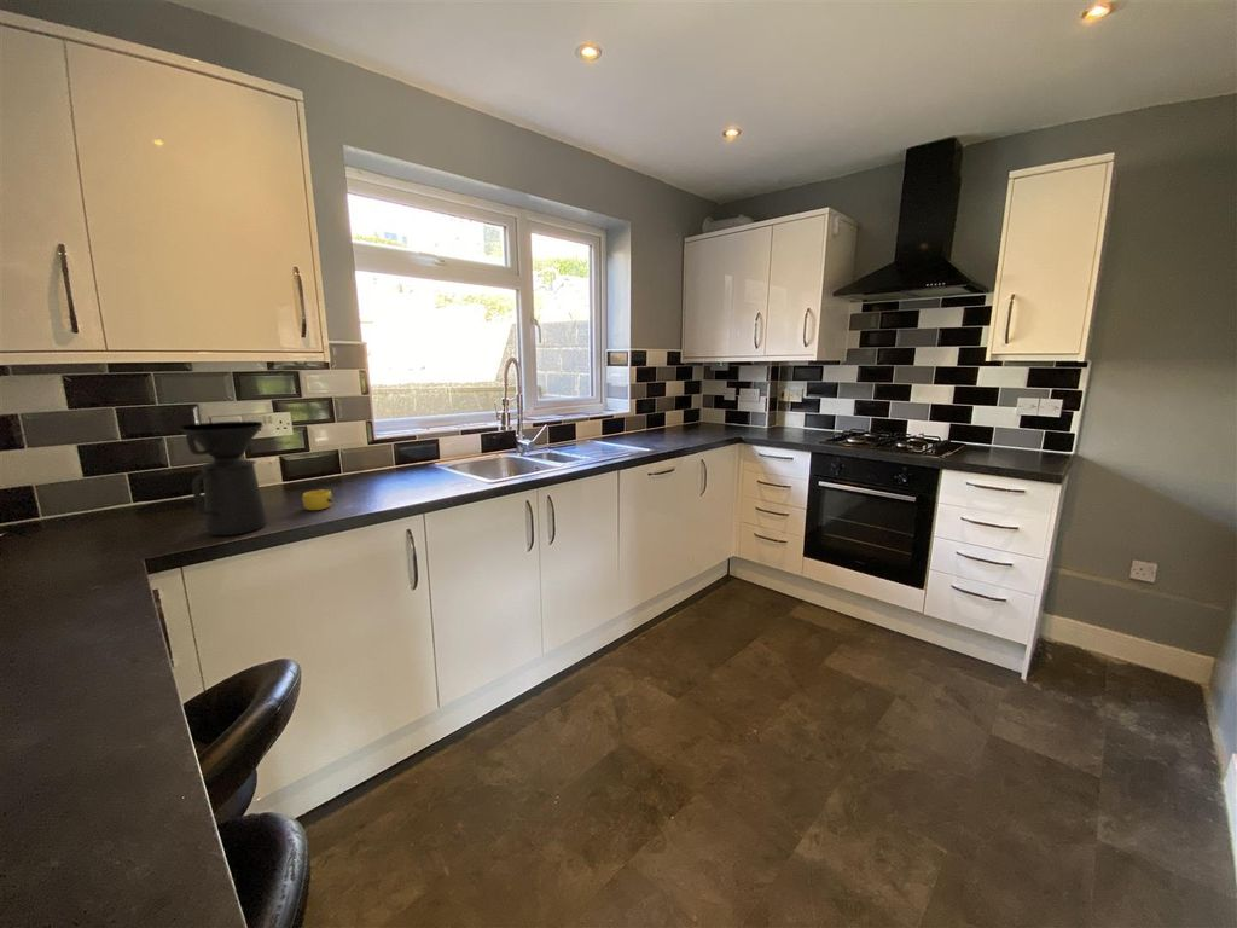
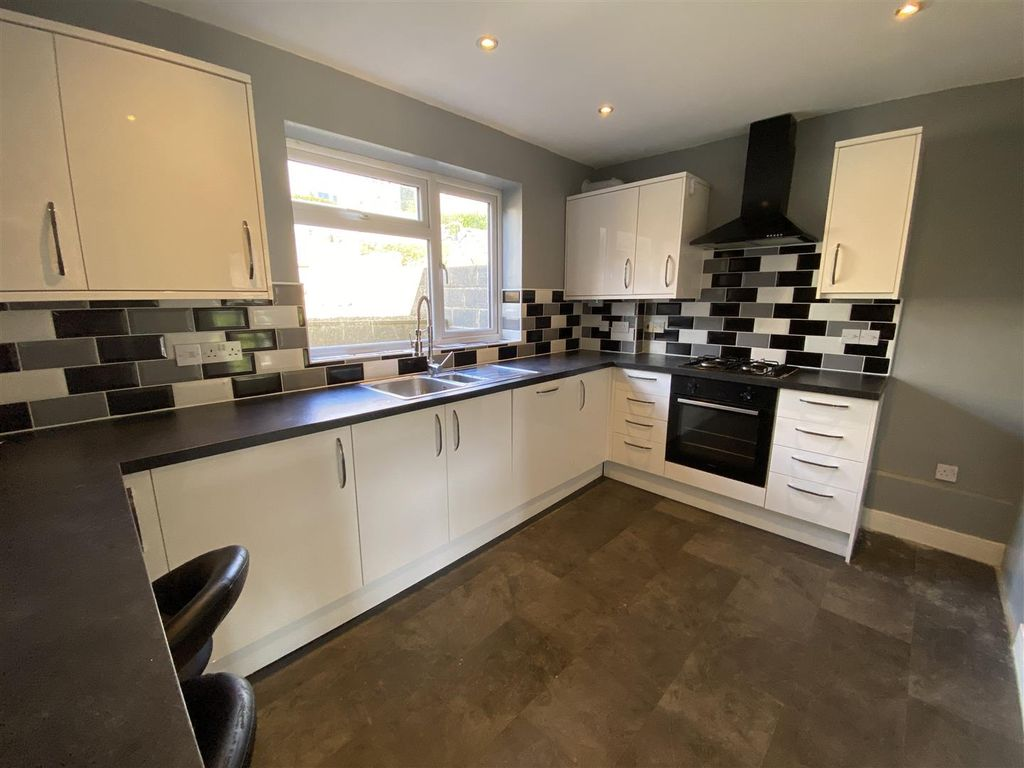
- cup (318, 499)
- coffee maker (230, 477)
